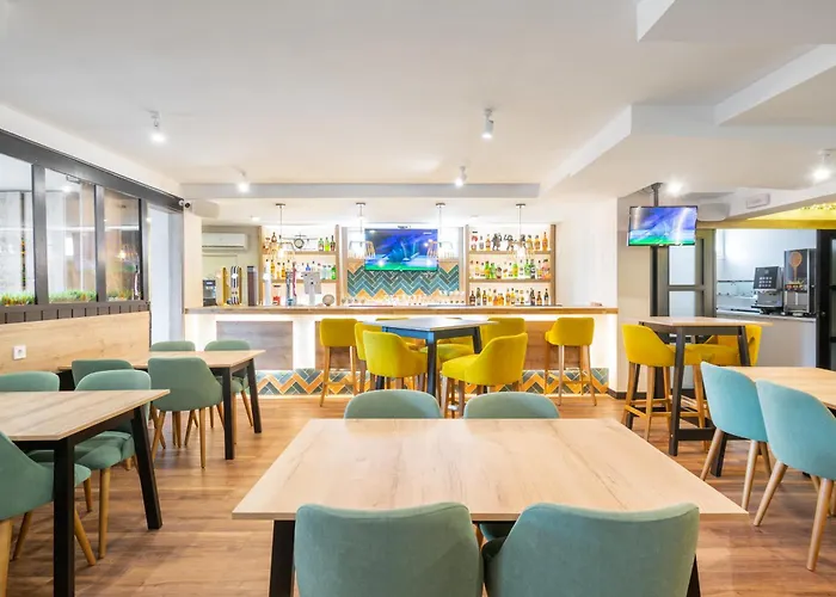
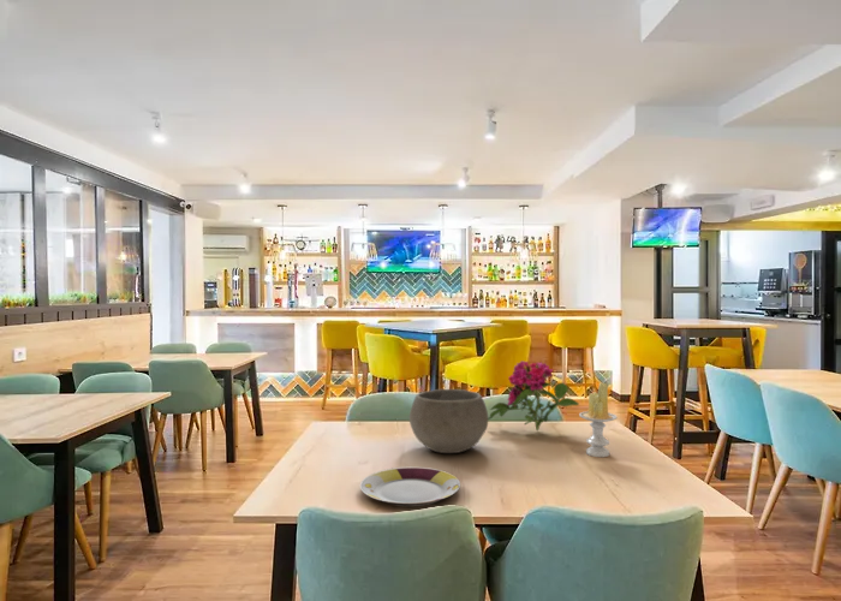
+ flower (535, 397)
+ candle (597, 417)
+ plate (410, 487)
+ bowl (448, 421)
